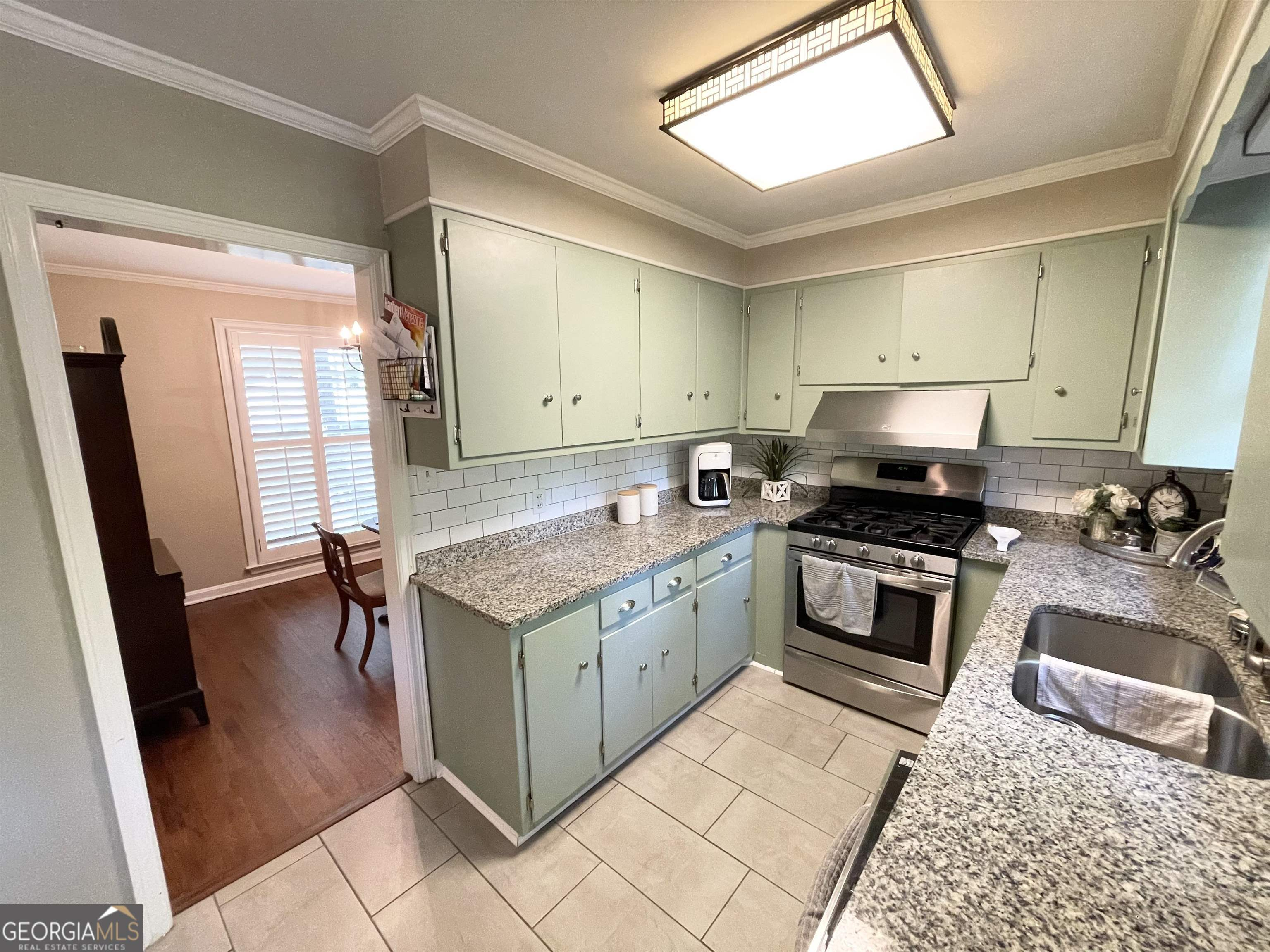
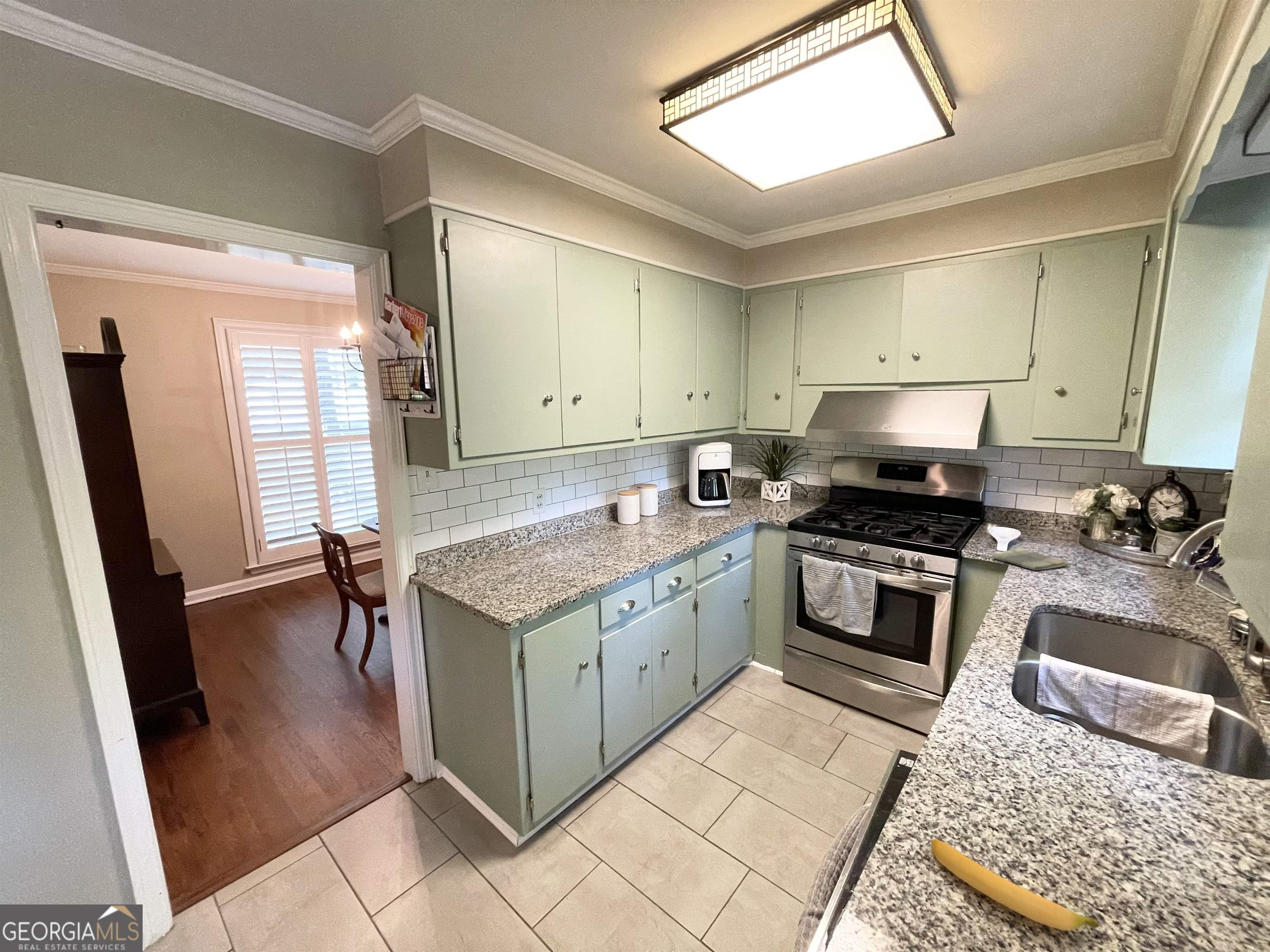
+ dish towel (1029, 558)
+ banana (1005, 881)
